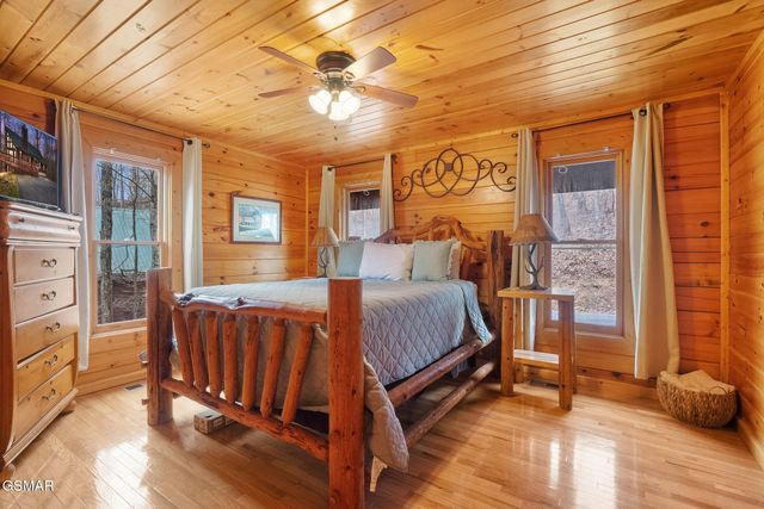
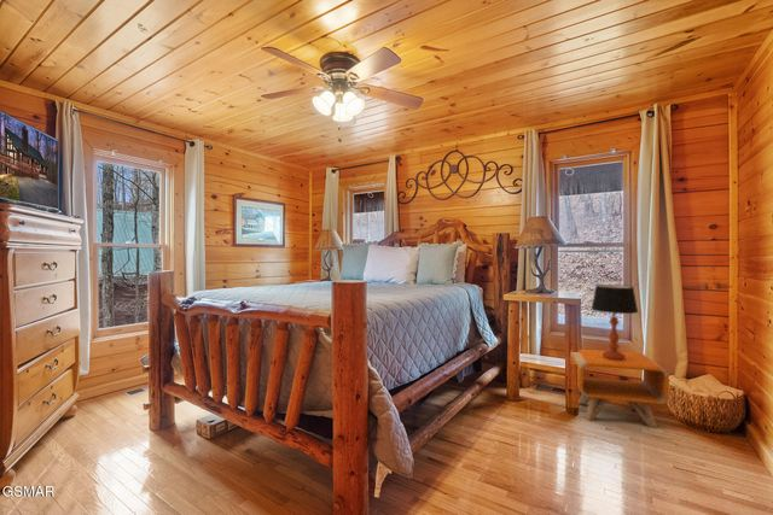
+ table lamp (614, 321)
+ nightstand (614, 386)
